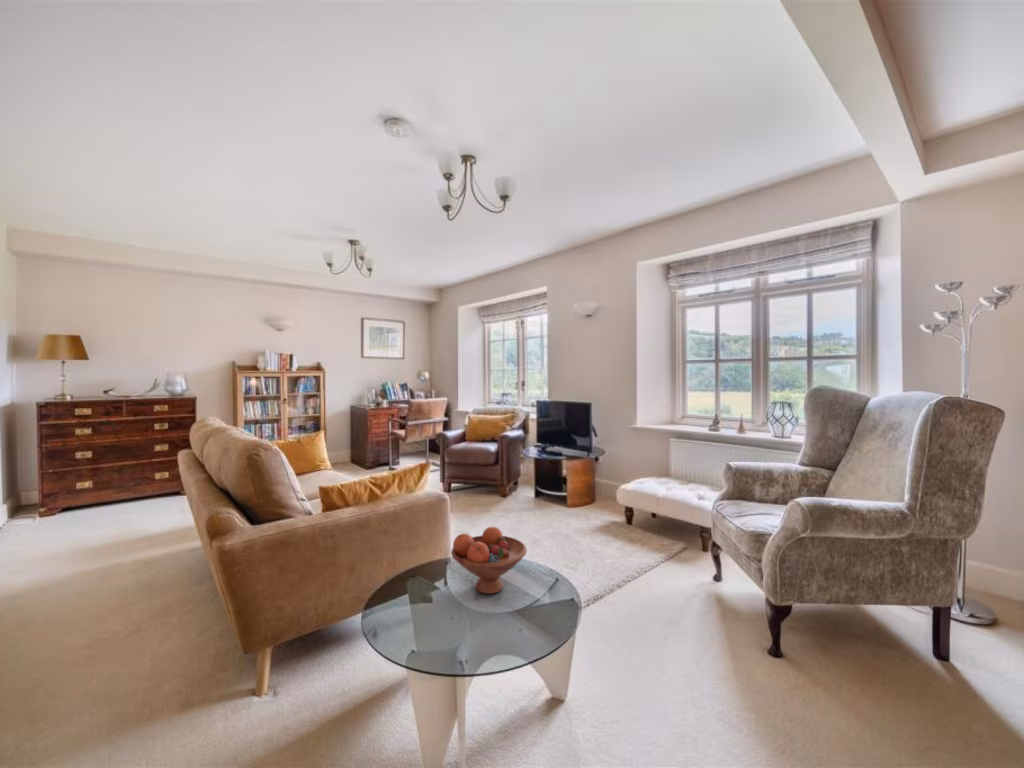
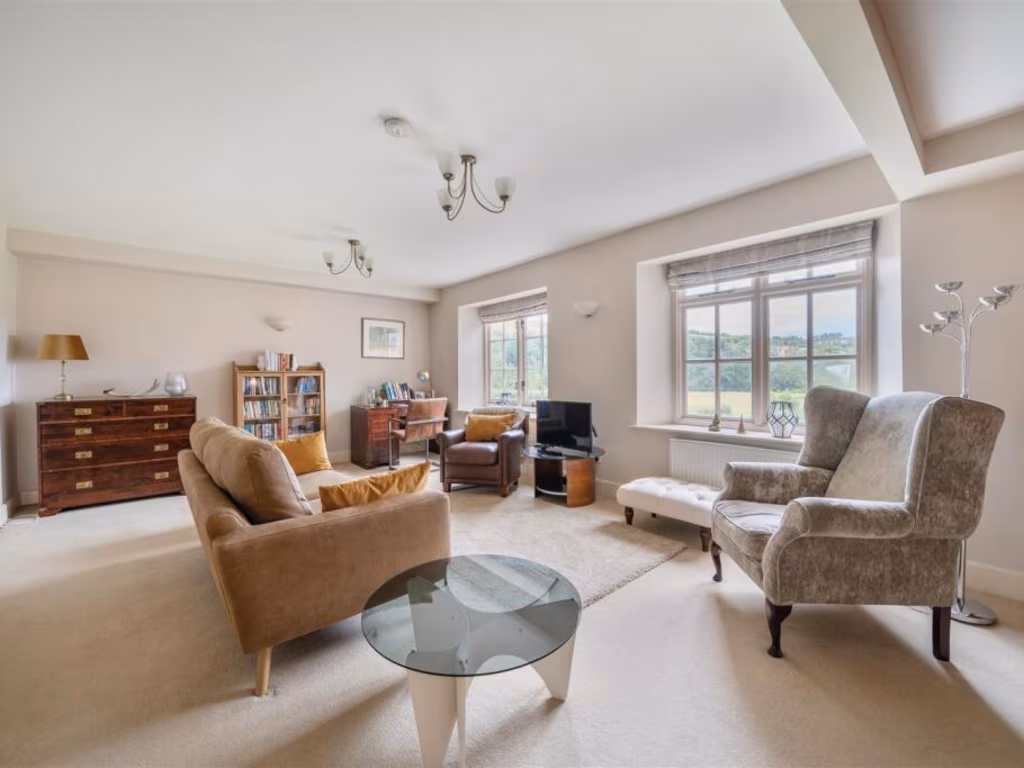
- fruit bowl (489, 560)
